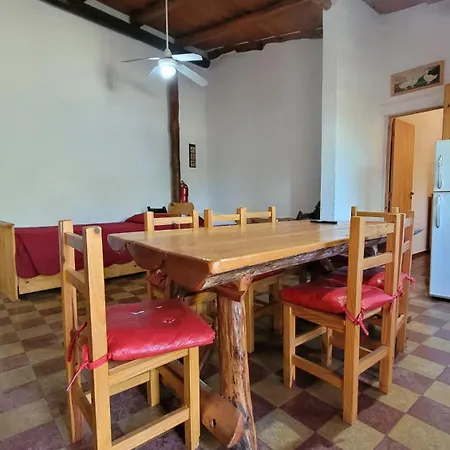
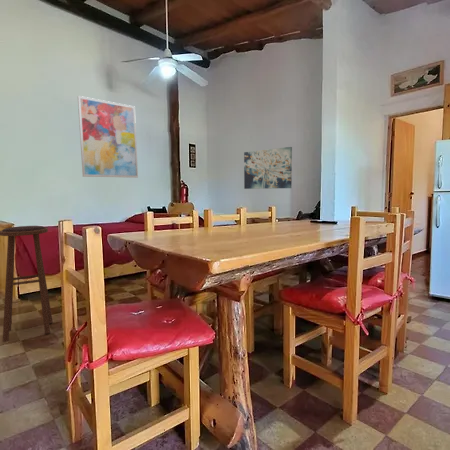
+ stool (26, 281)
+ wall art (110, 139)
+ wall art (266, 169)
